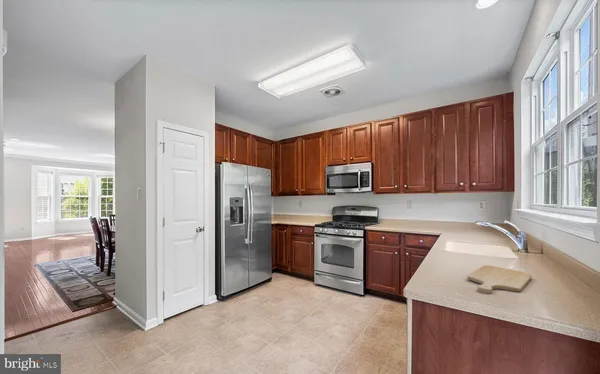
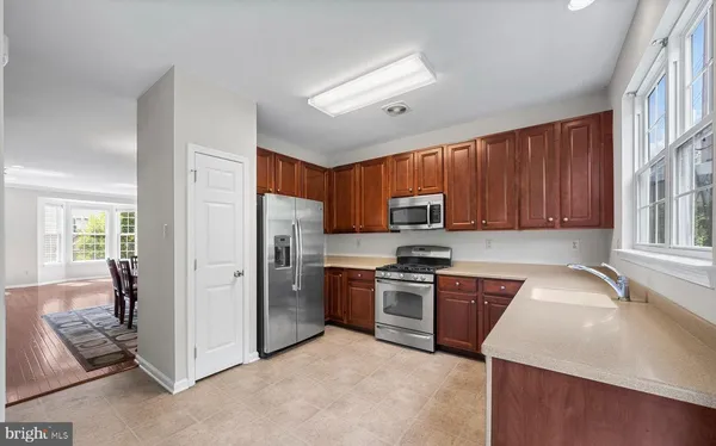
- chopping board (496, 279)
